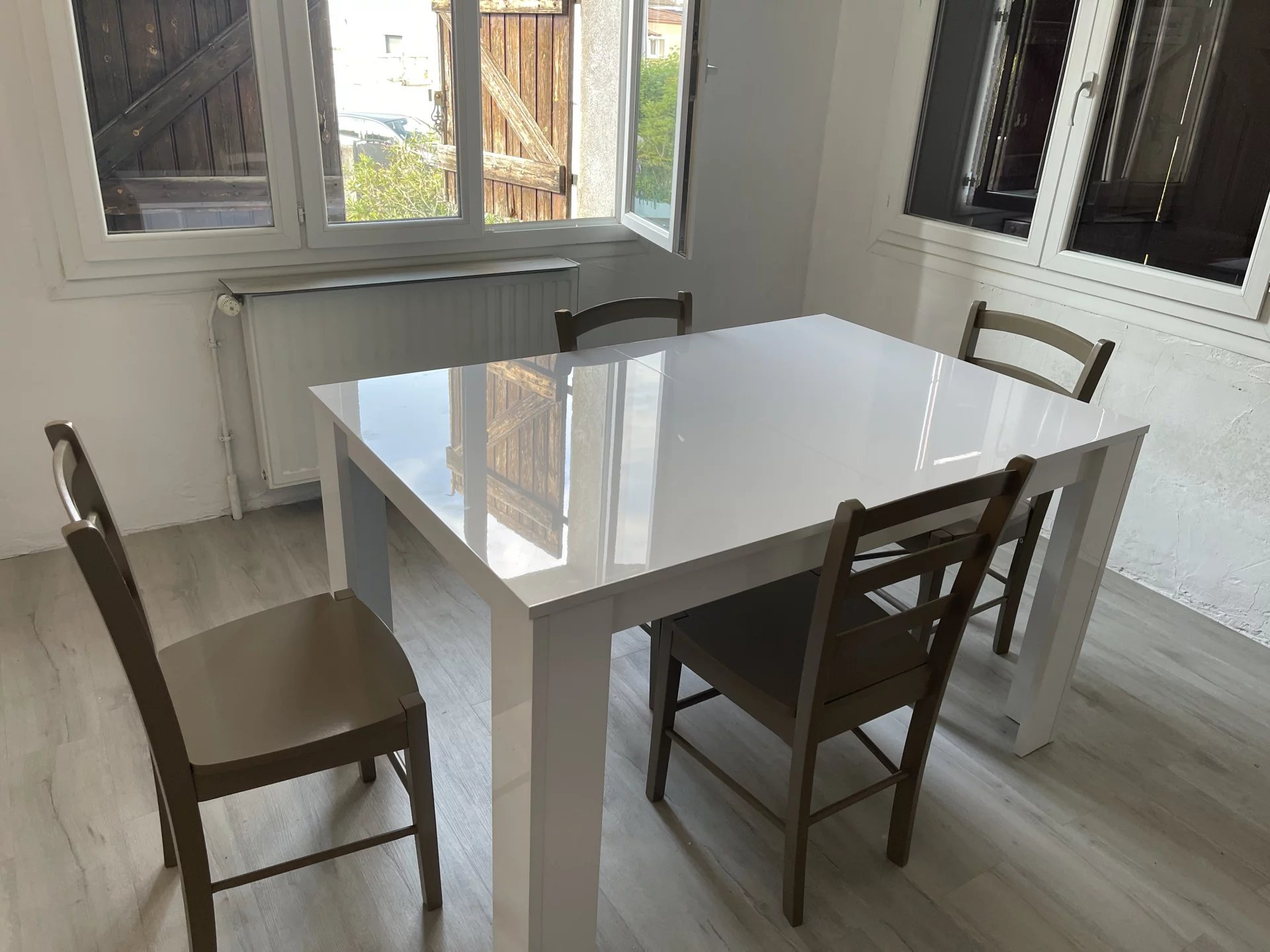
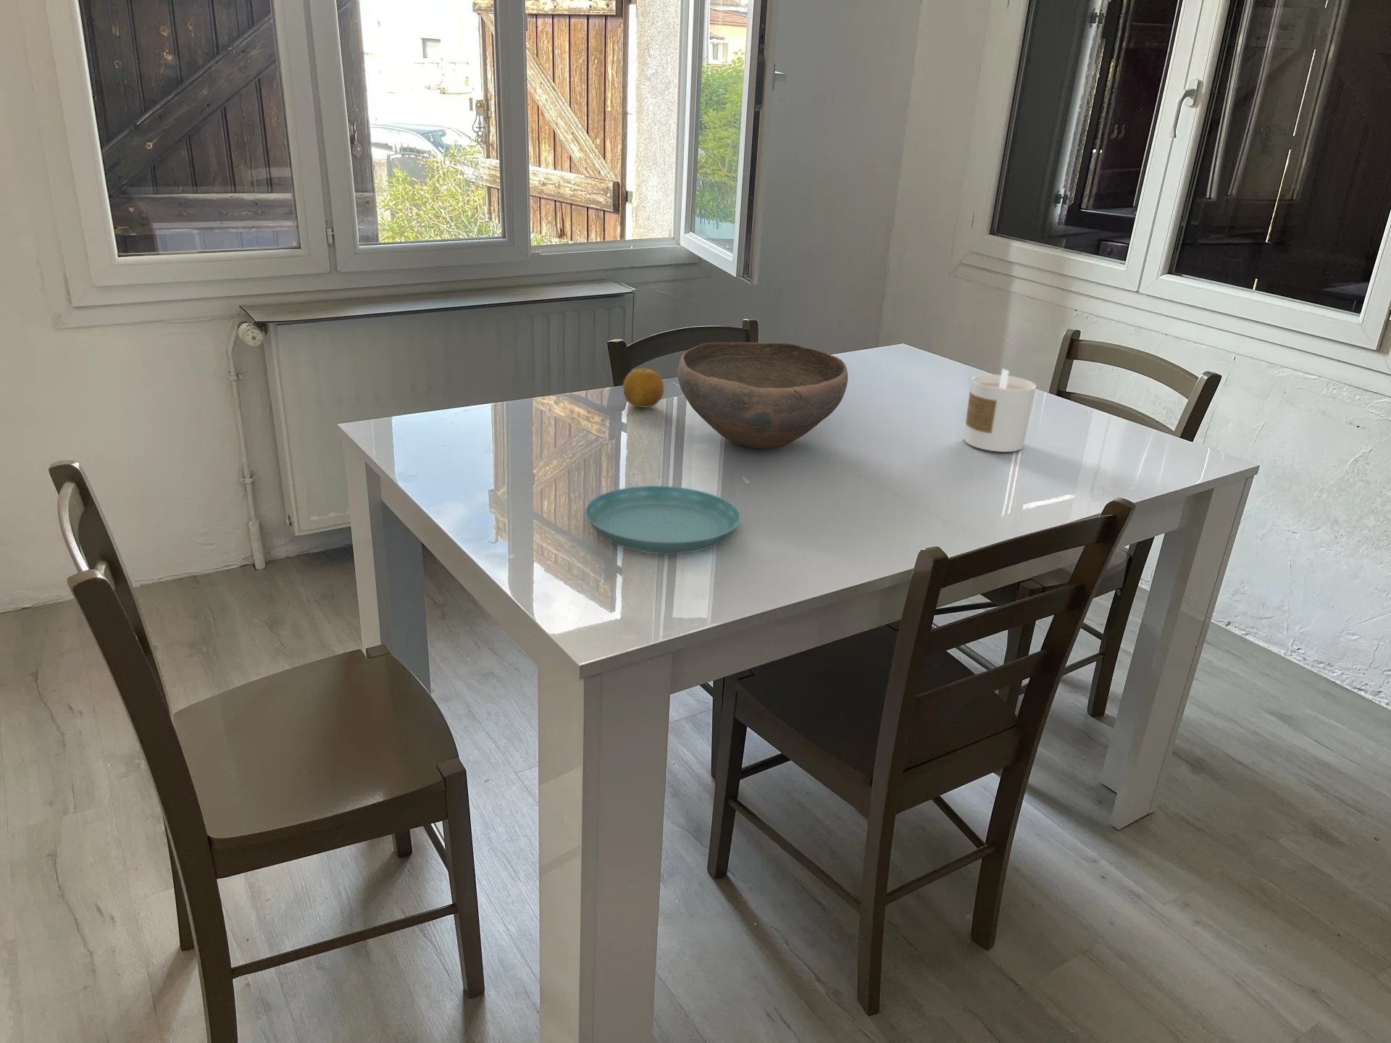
+ fruit (643, 388)
+ saucer (663, 520)
+ candle (999, 406)
+ bowl (759, 401)
